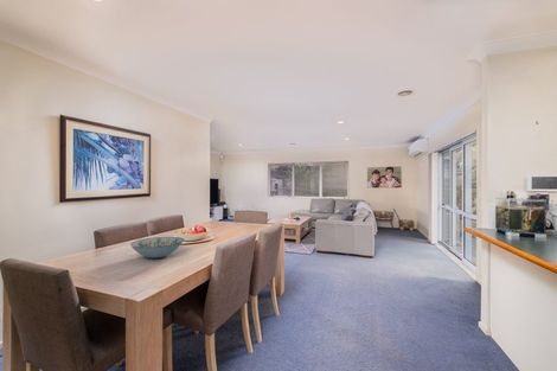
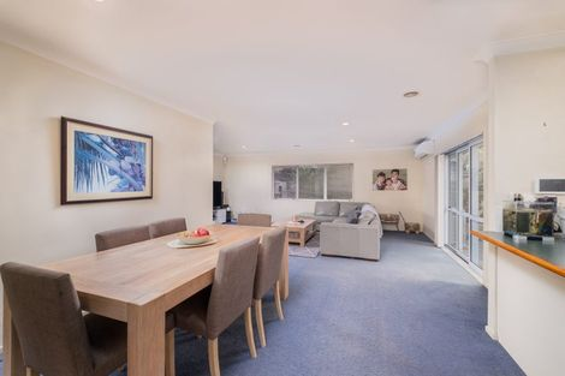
- decorative bowl (158, 249)
